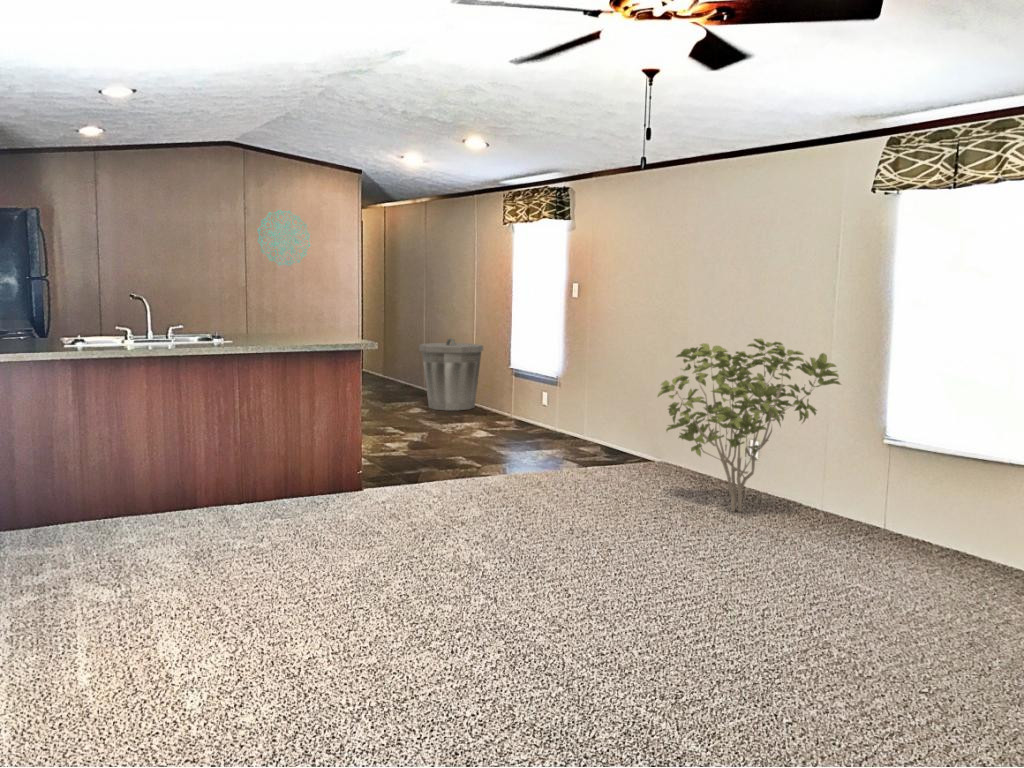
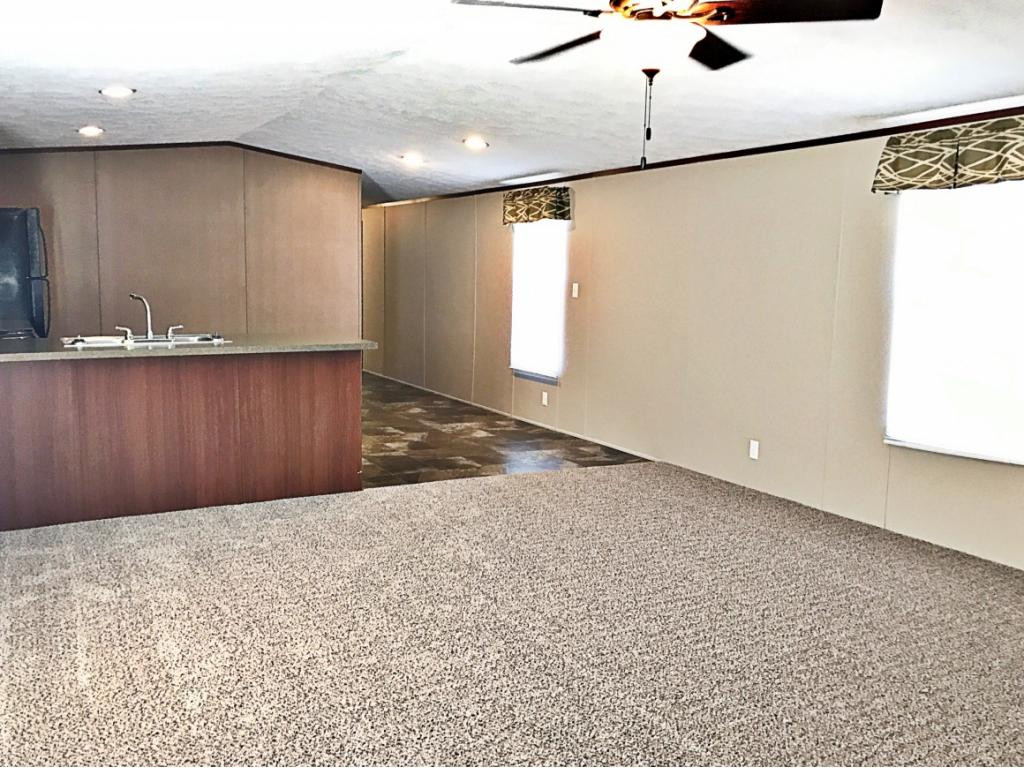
- shrub (744, 425)
- trash can (451, 372)
- wall decoration (283, 237)
